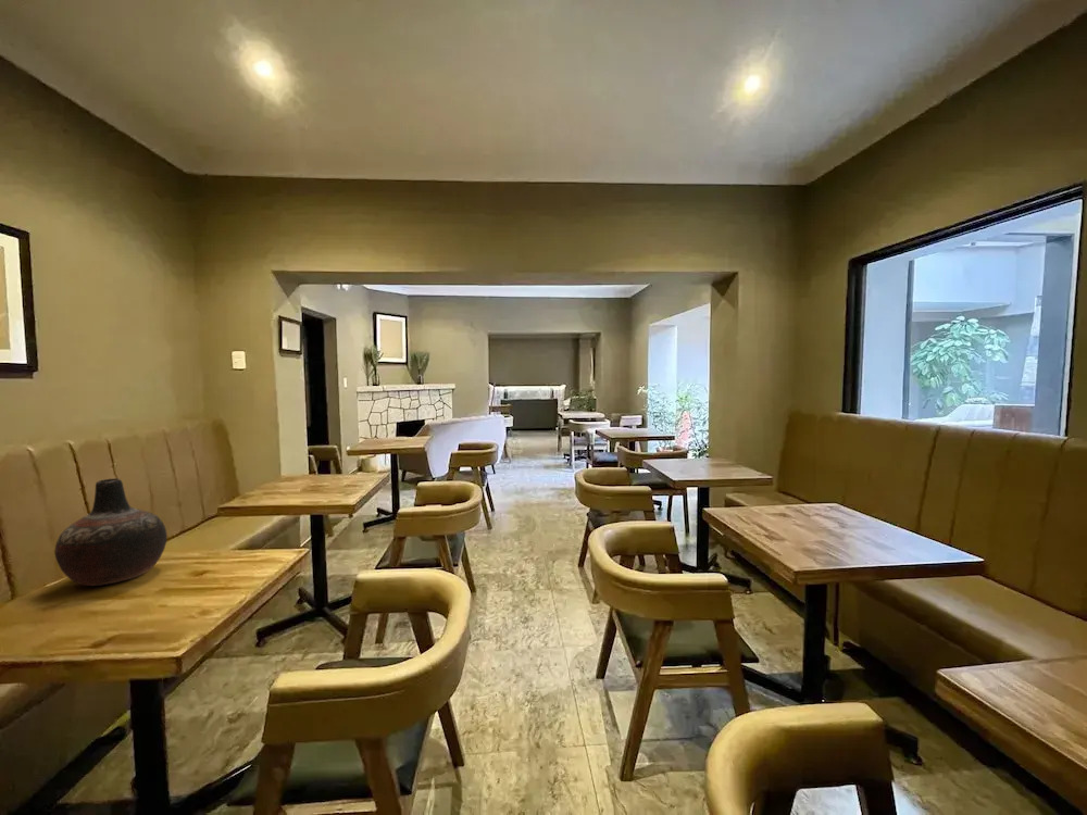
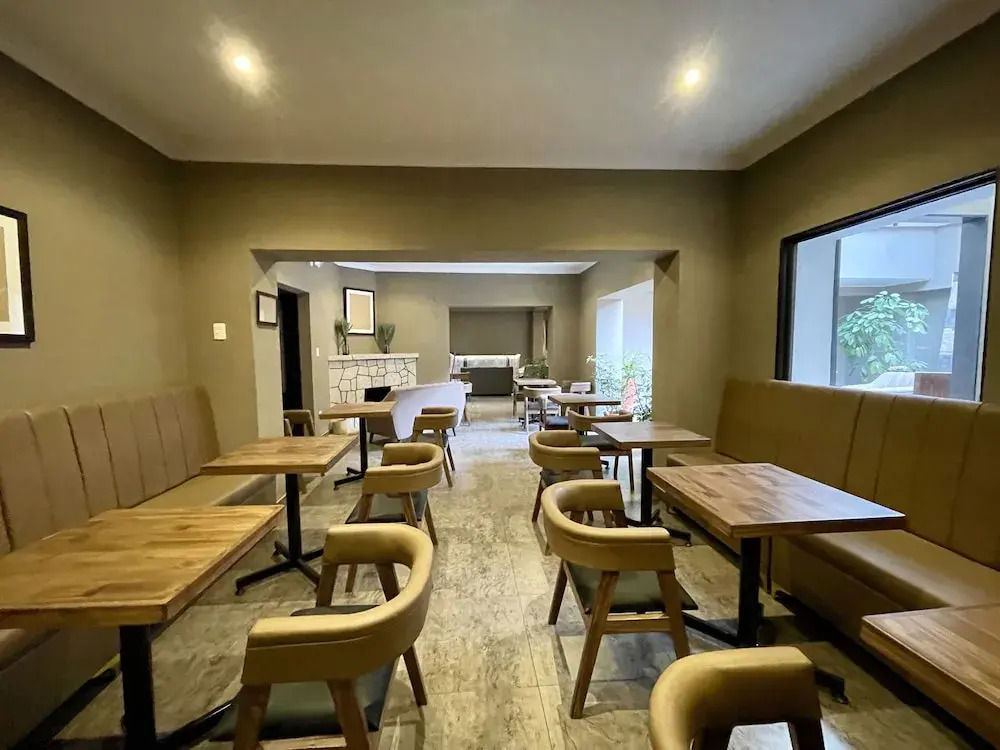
- vase (113, 528)
